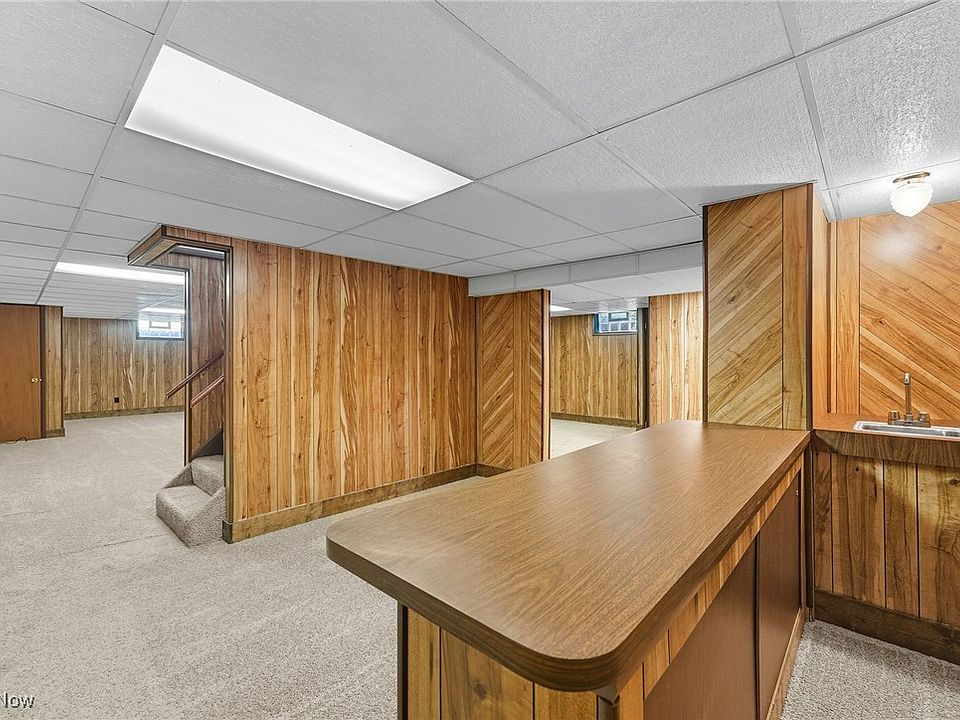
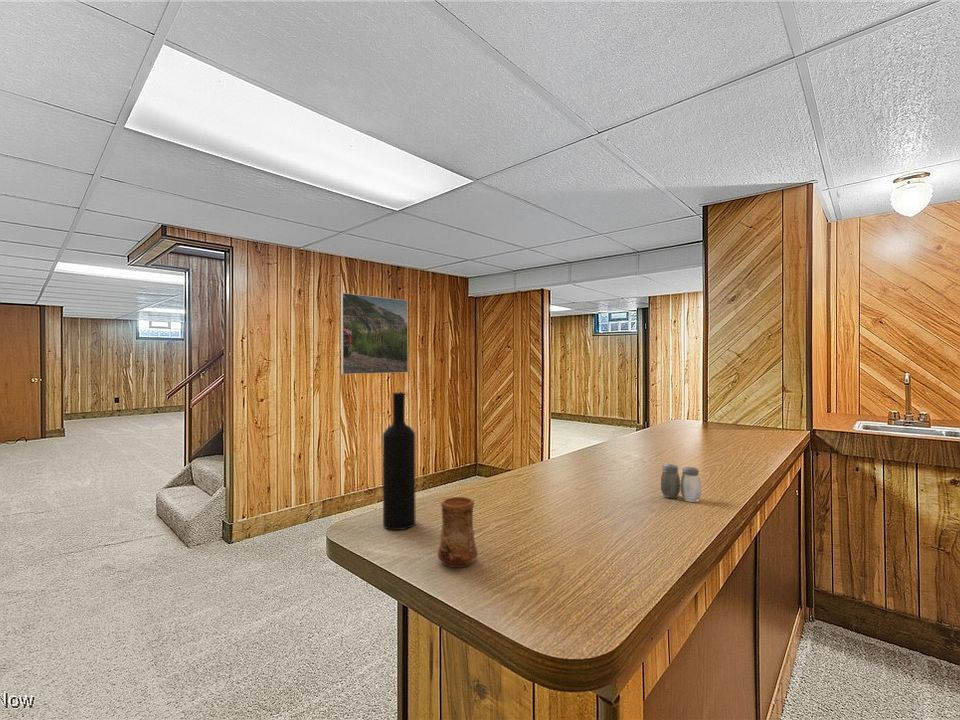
+ salt and pepper shaker (679, 482)
+ cup (457, 531)
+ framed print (376, 335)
+ wine bottle (399, 458)
